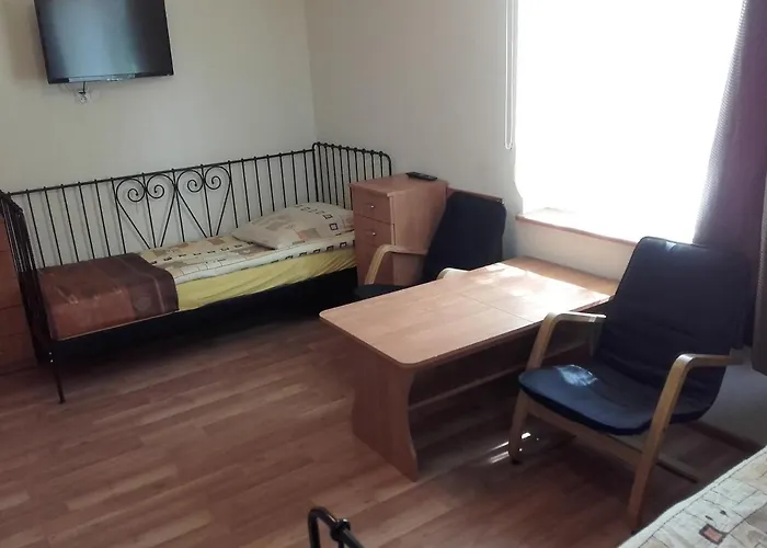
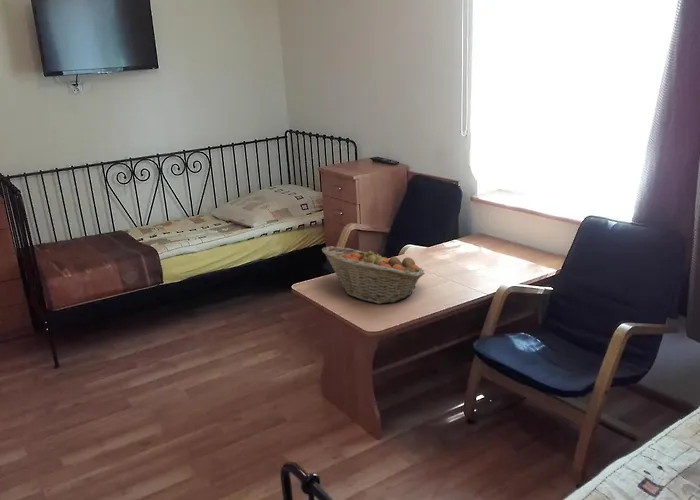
+ fruit basket (372, 269)
